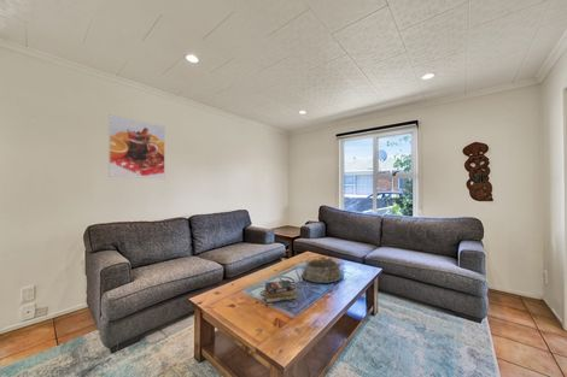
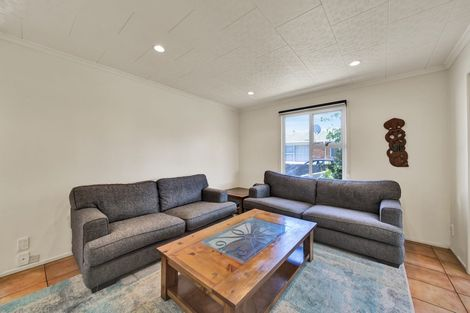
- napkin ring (322, 269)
- books (279, 290)
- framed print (139, 149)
